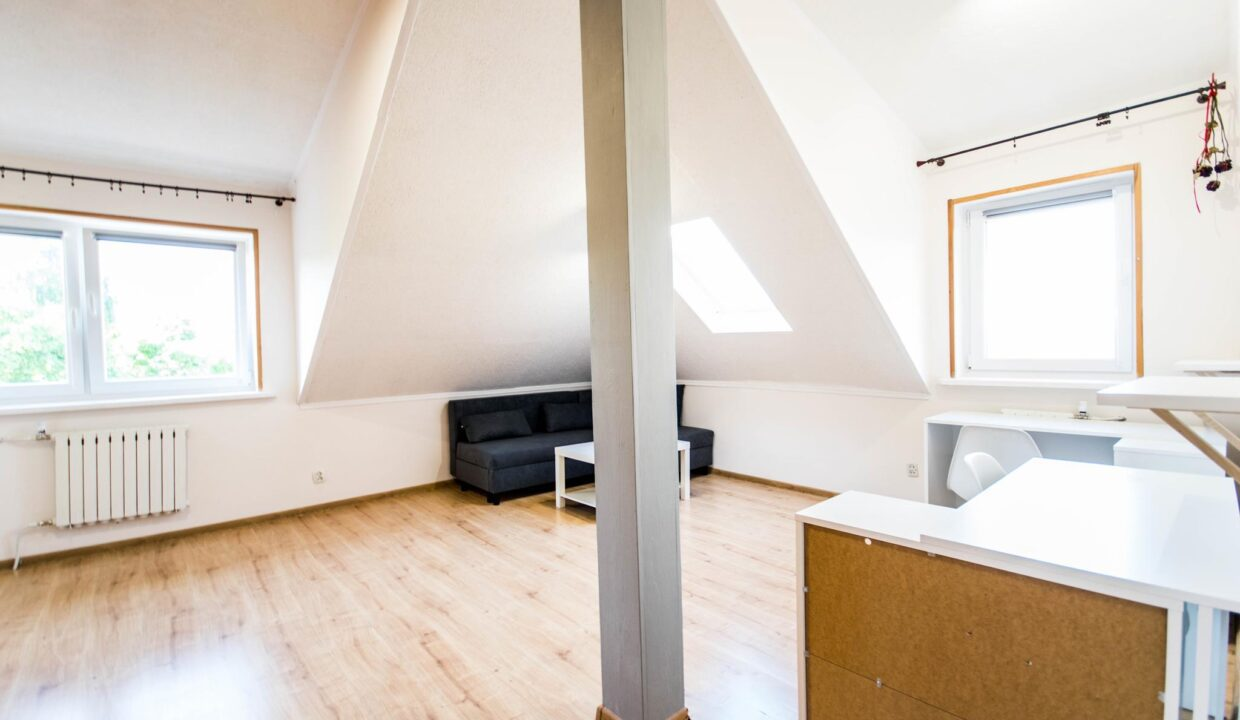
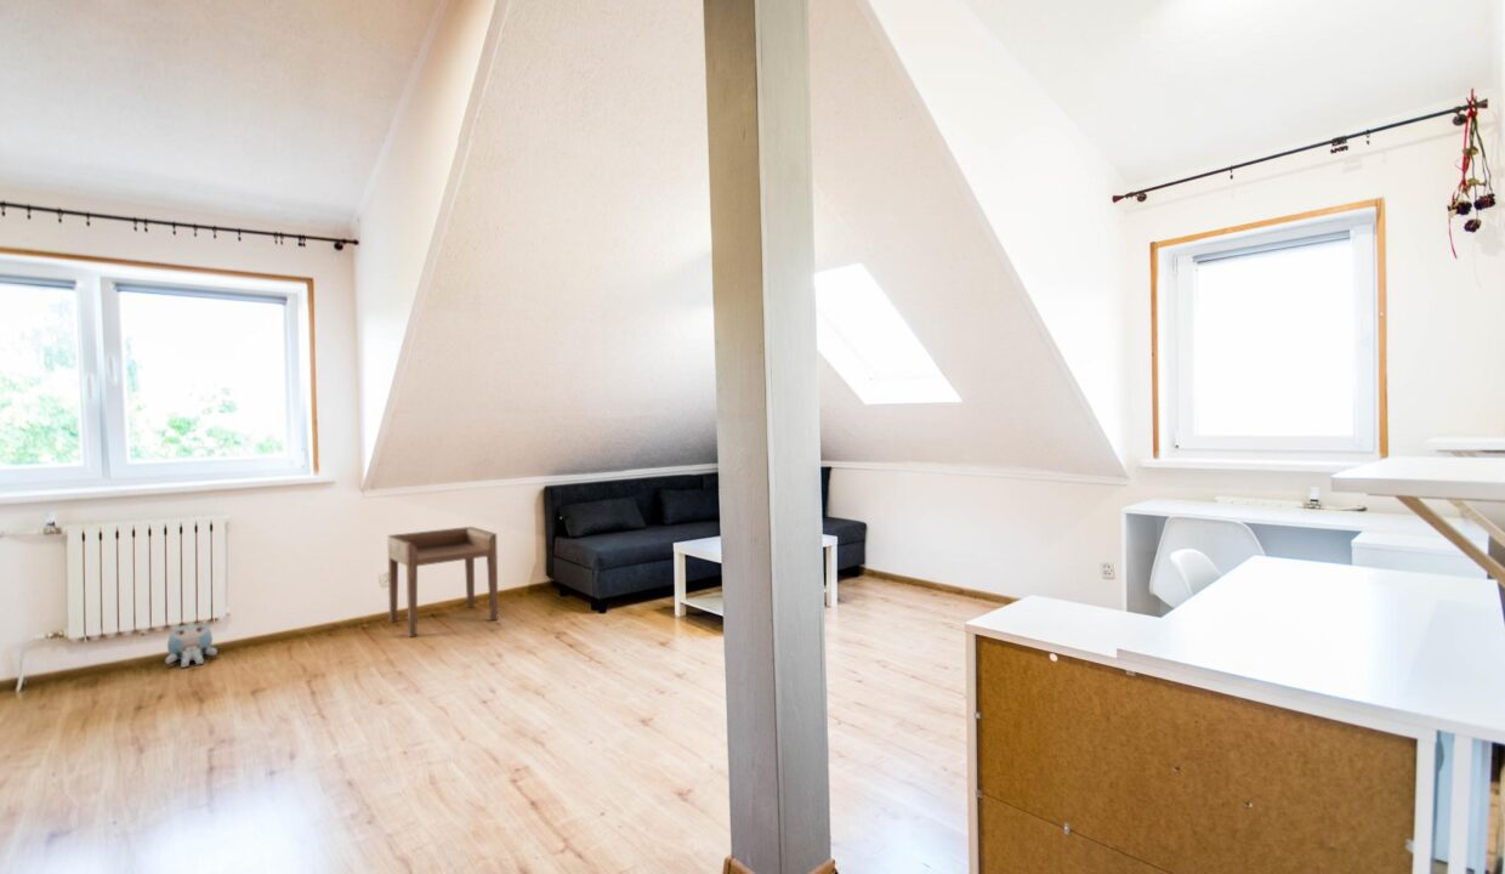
+ side table (442, 562)
+ plush toy (191, 642)
